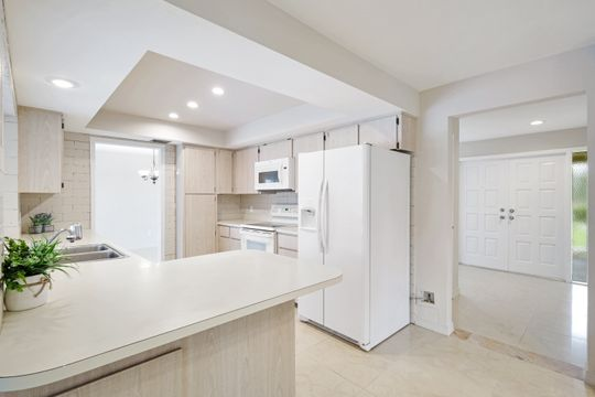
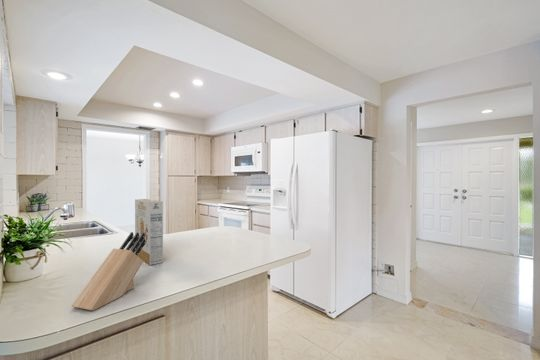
+ cereal box (148, 229)
+ knife block (115, 265)
